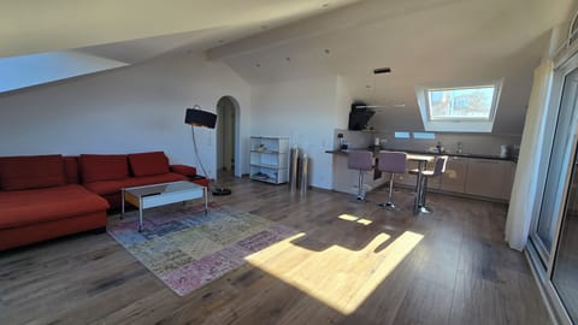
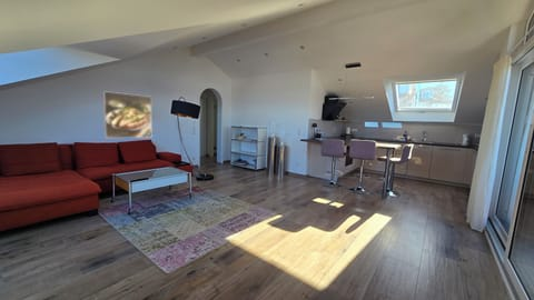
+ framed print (129, 116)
